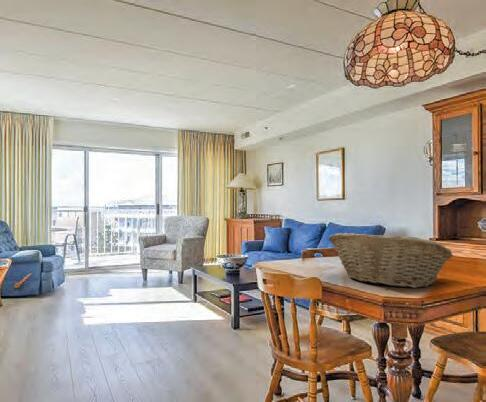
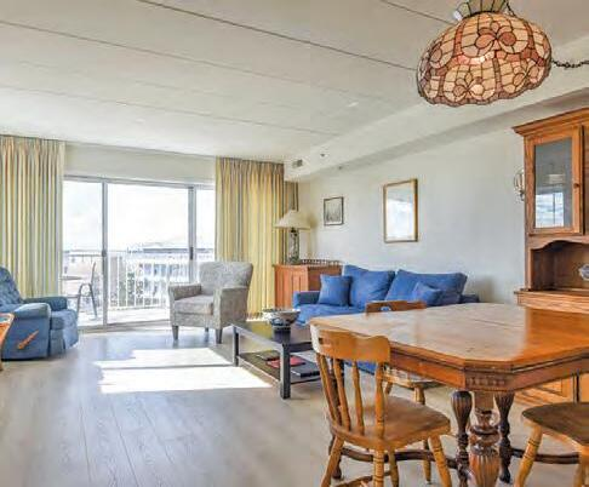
- fruit basket (386, 255)
